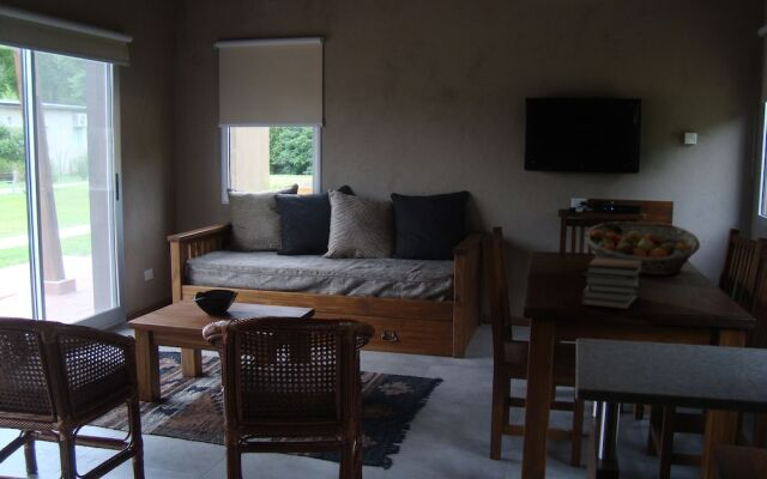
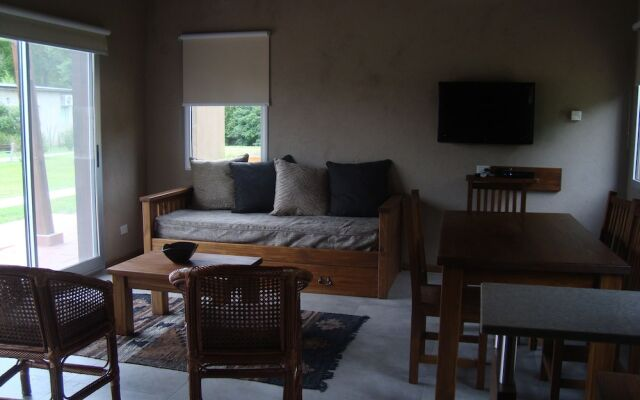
- book stack (612, 281)
- fruit basket (640, 247)
